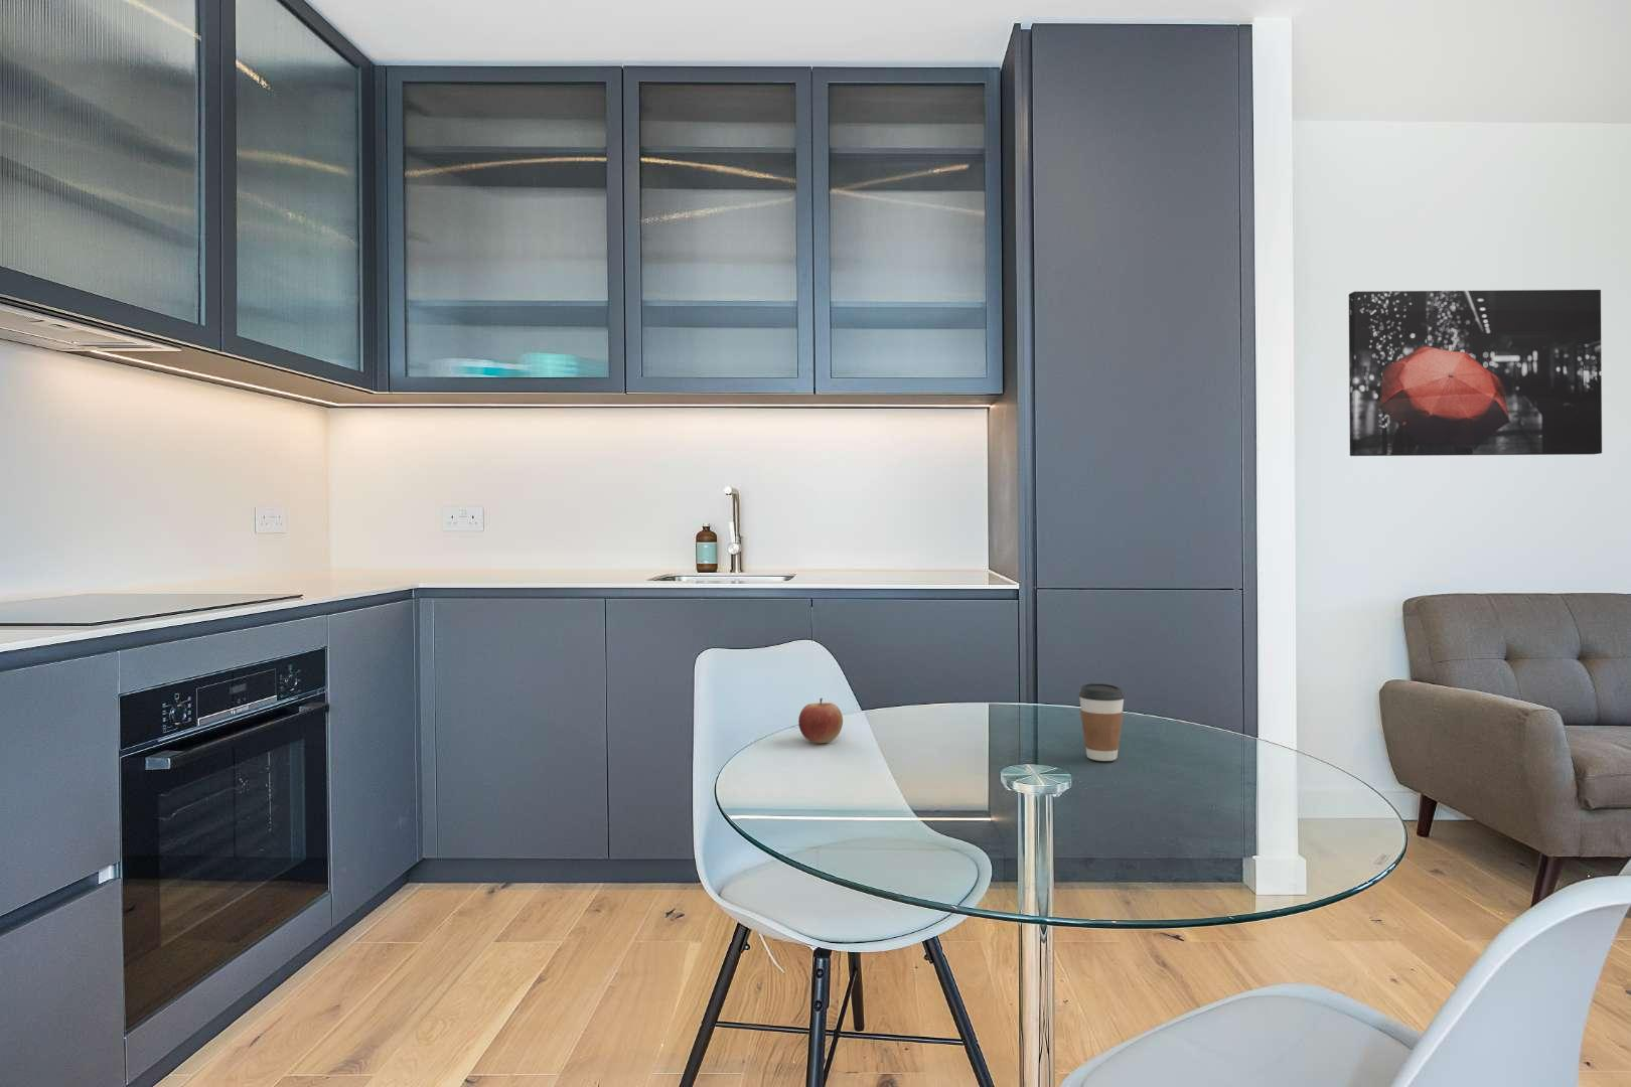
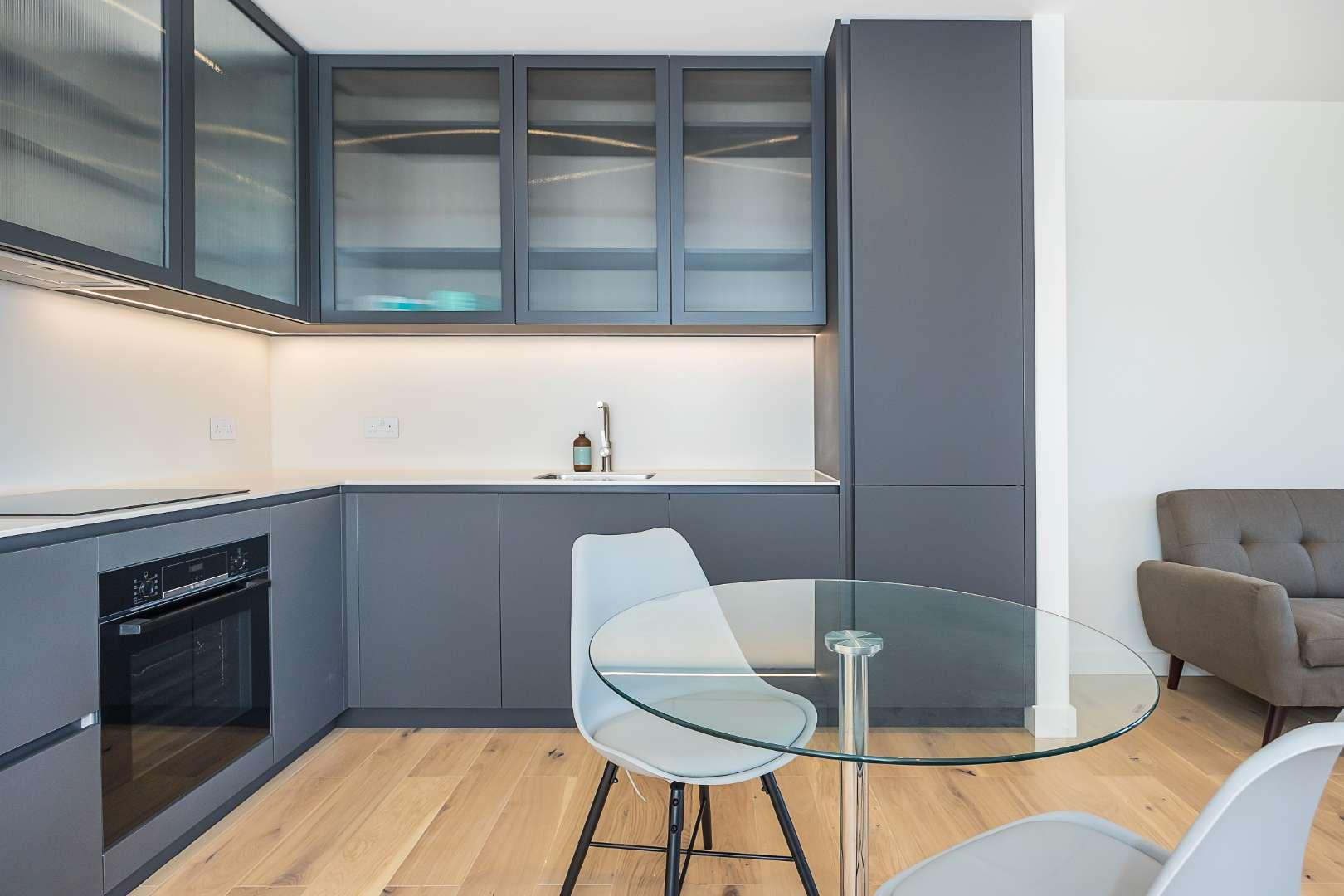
- wall art (1474, 372)
- apple (820, 719)
- coffee cup (1102, 722)
